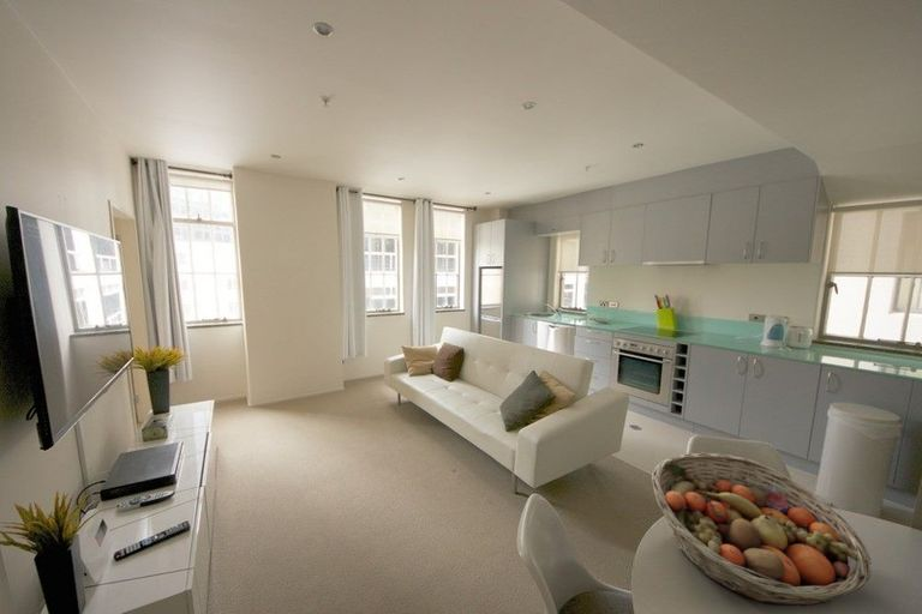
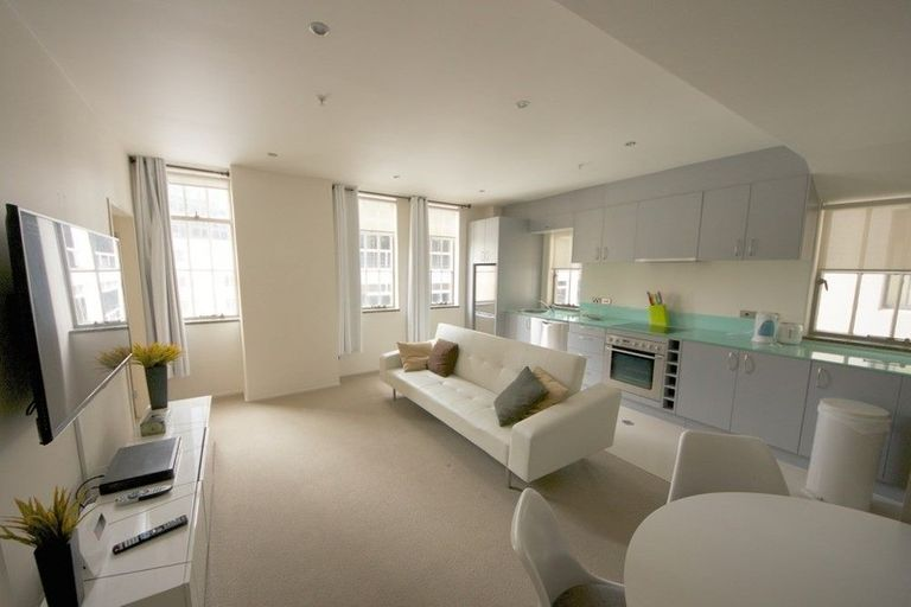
- fruit basket (746, 522)
